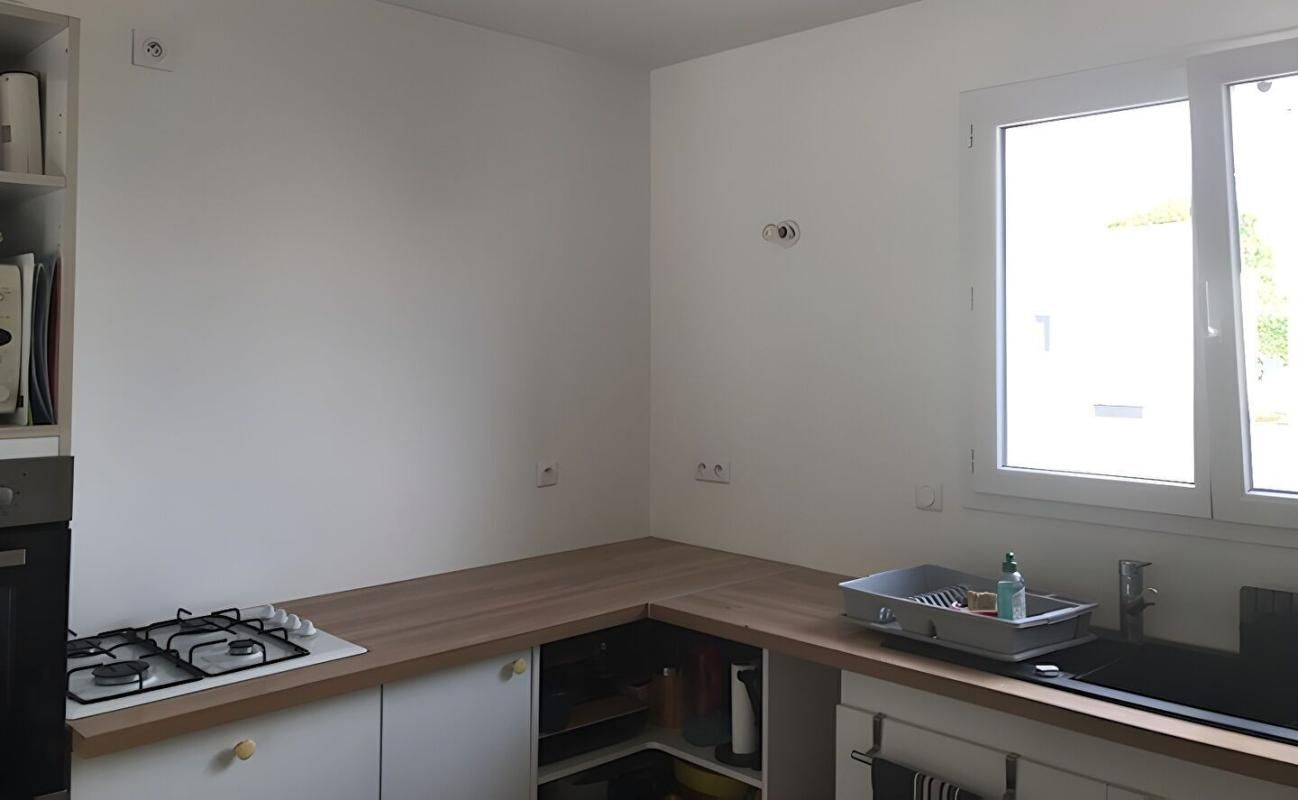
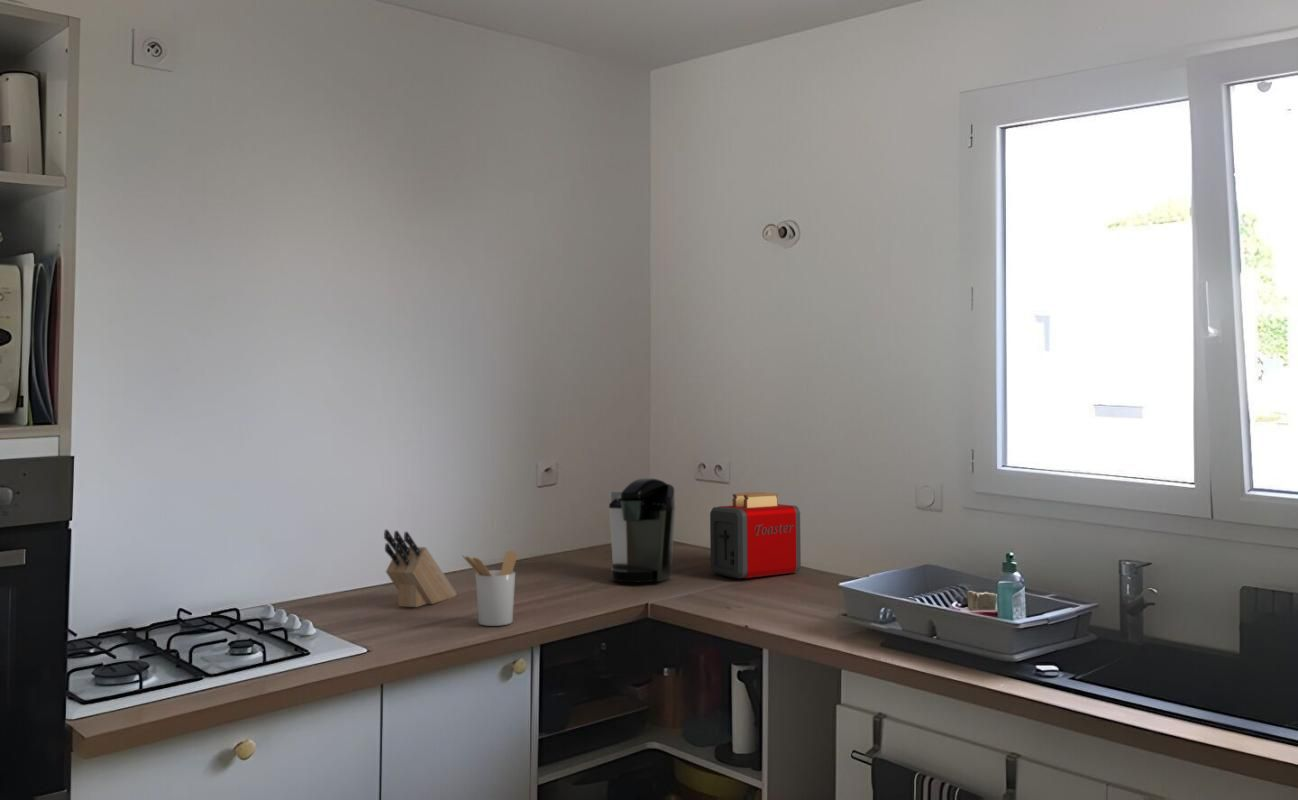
+ coffee maker (629, 526)
+ knife block (418, 564)
+ toaster (755, 533)
+ utensil holder (488, 587)
